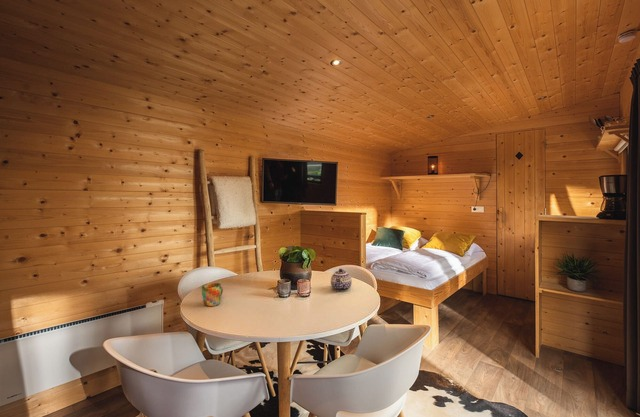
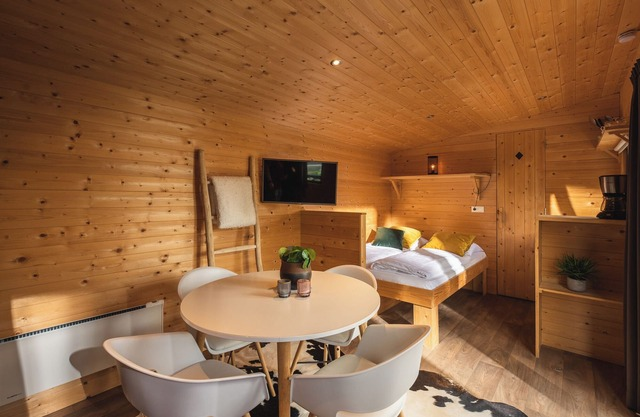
- teapot (341, 278)
- mug (214, 293)
